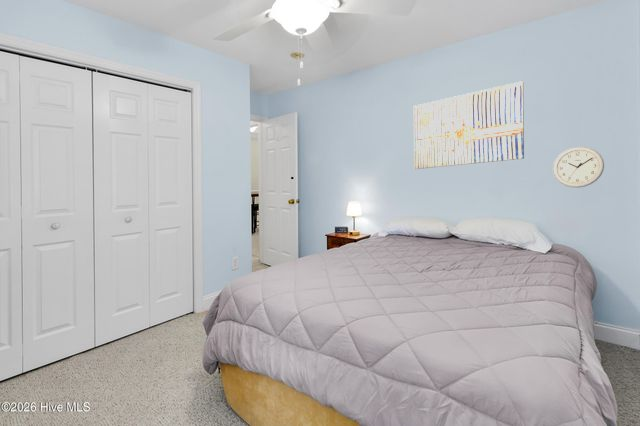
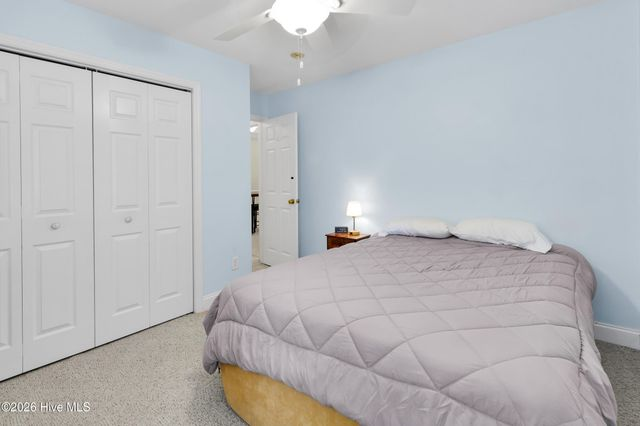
- wall art (463, 129)
- wall clock (577, 167)
